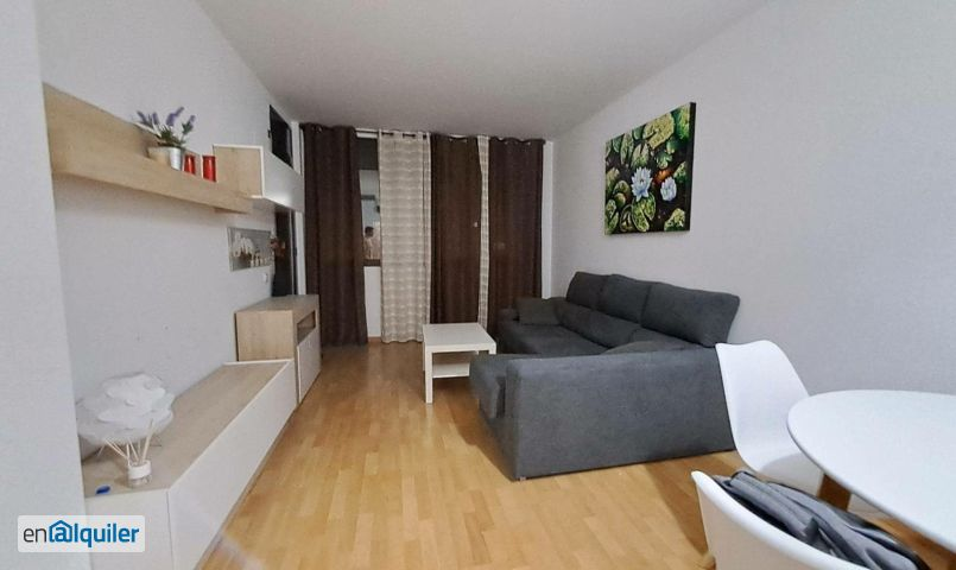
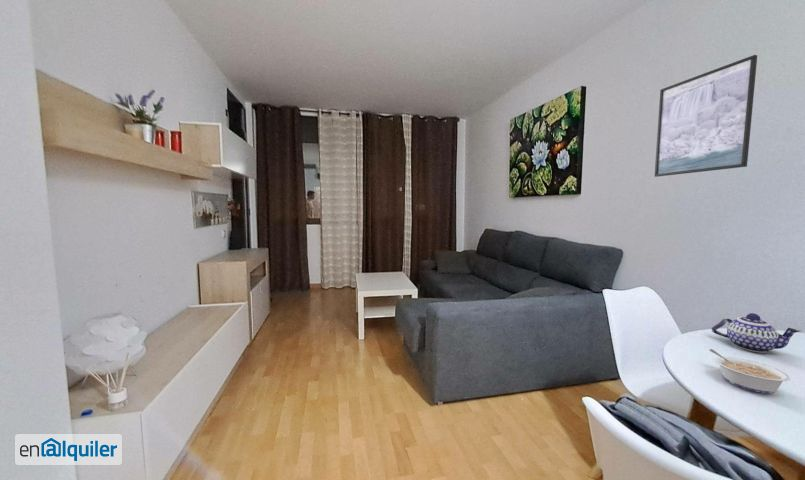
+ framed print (699, 123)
+ legume (746, 373)
+ teapot (753, 331)
